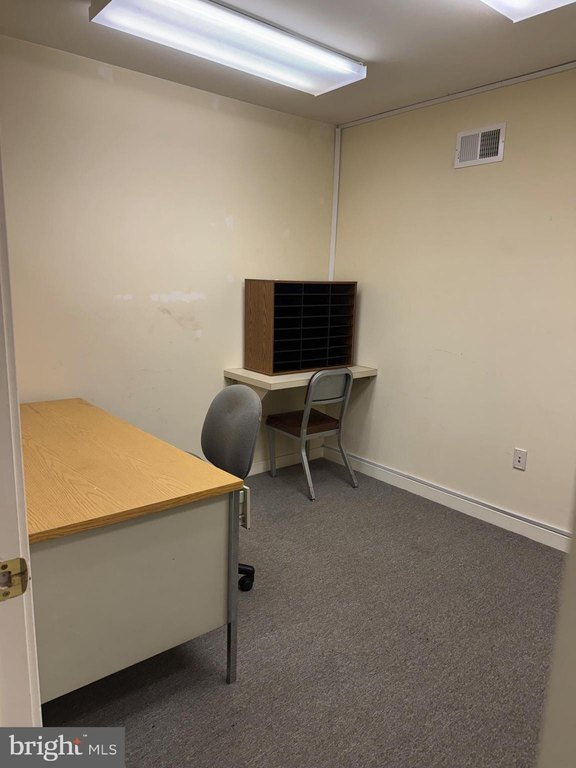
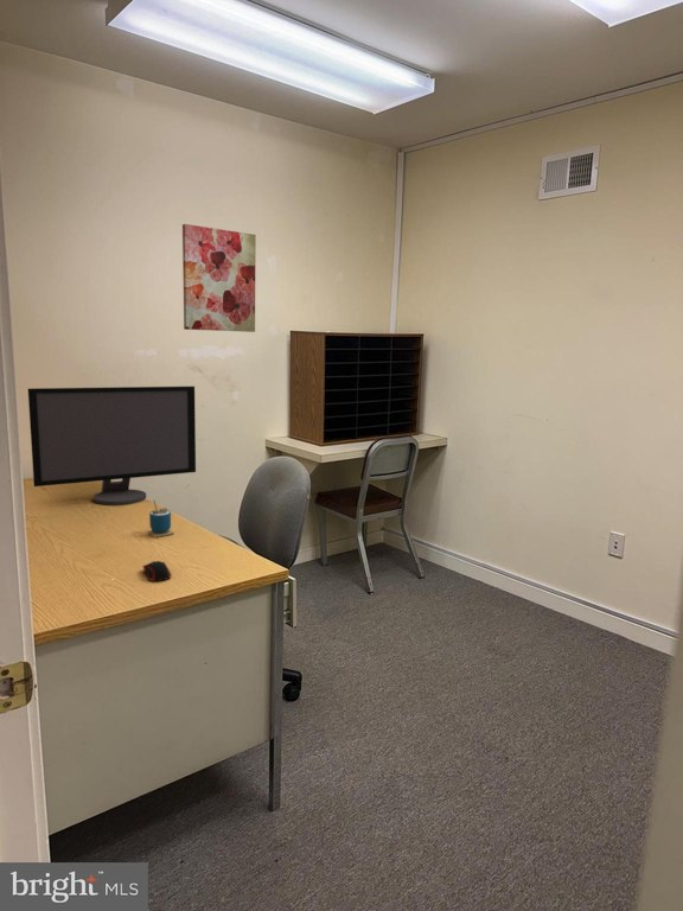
+ computer monitor (117, 442)
+ computer mouse (157, 567)
+ cup (160, 515)
+ wall art (221, 280)
